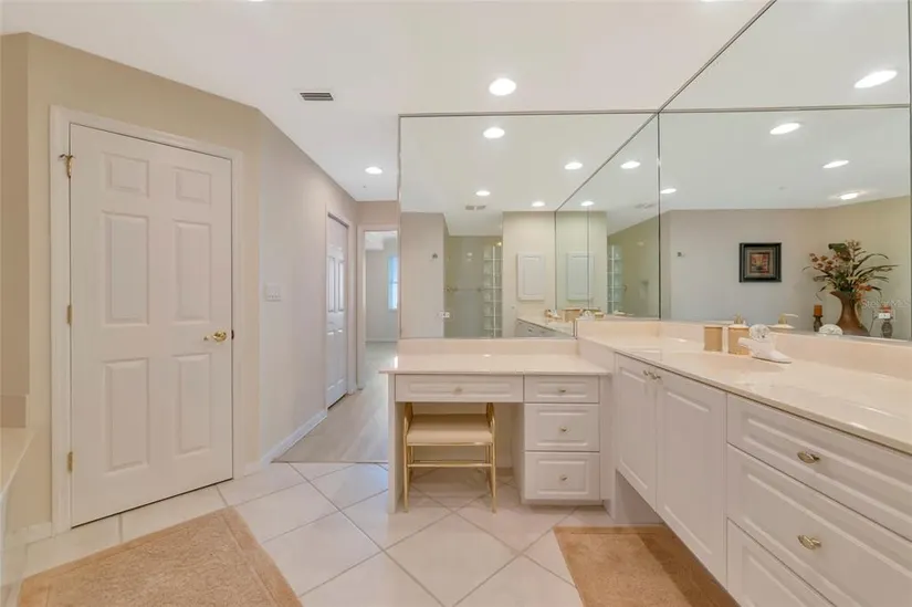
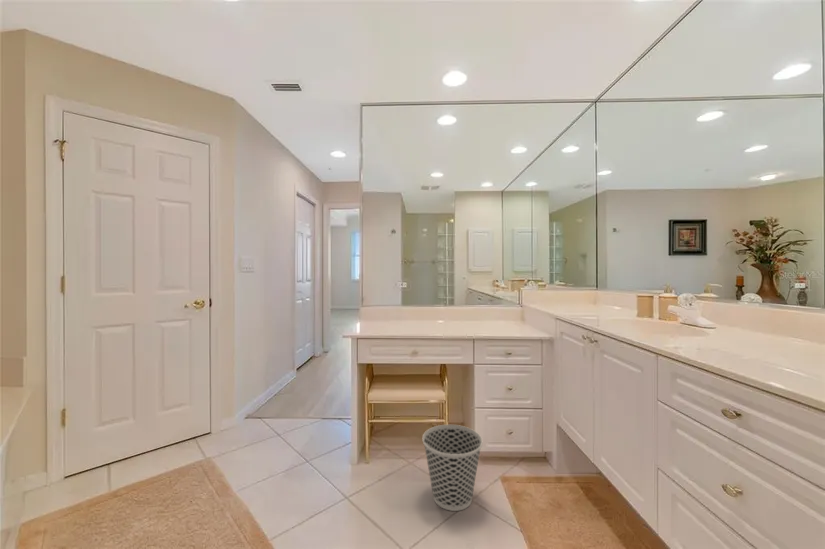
+ wastebasket (452, 467)
